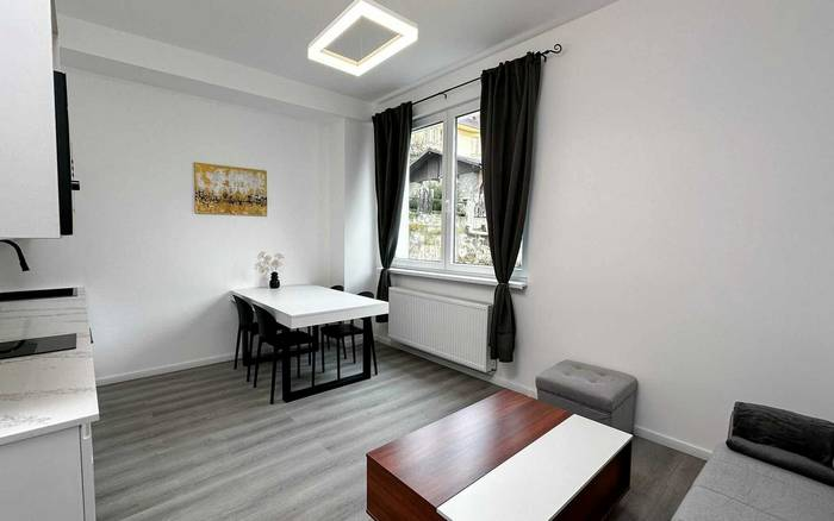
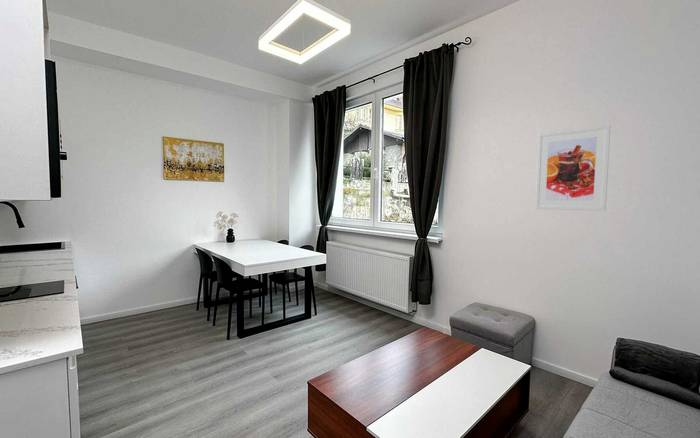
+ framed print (570, 170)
